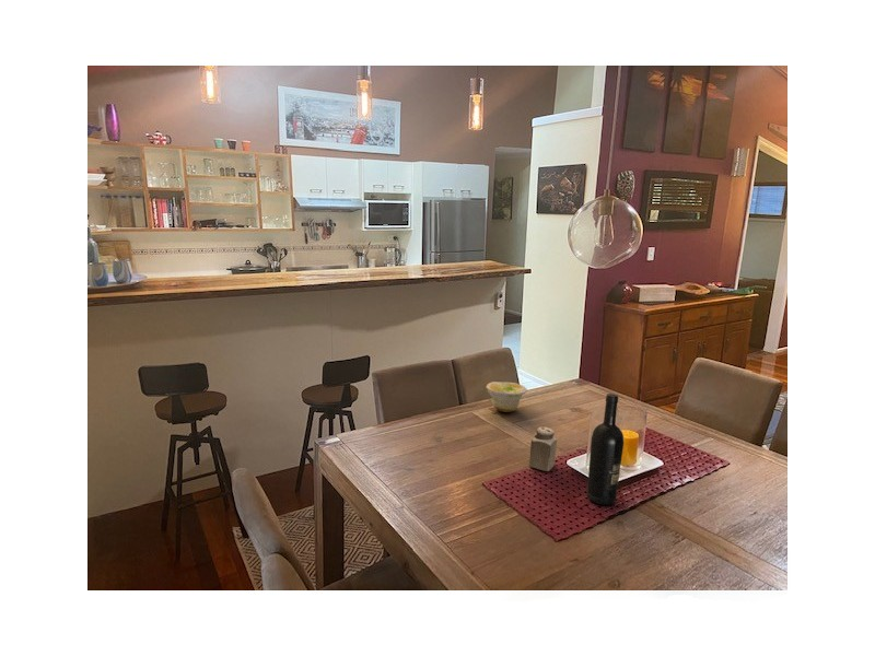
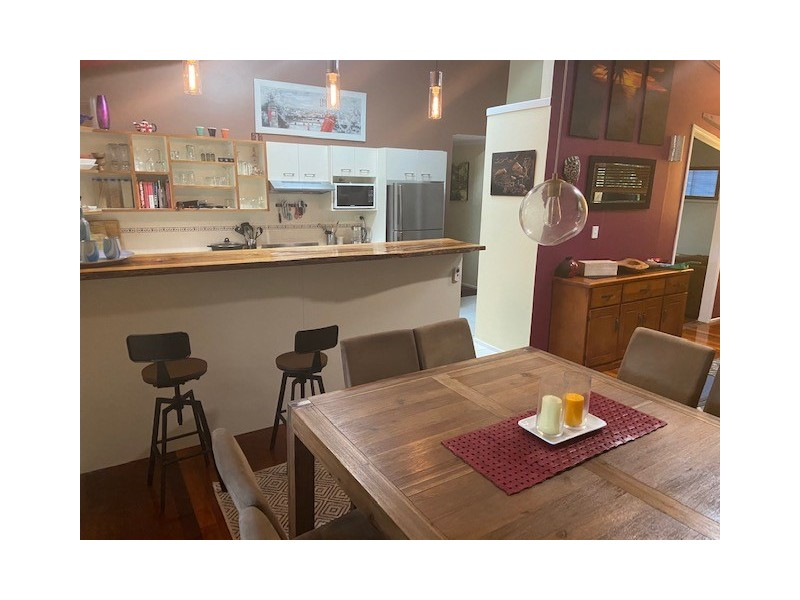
- salt shaker (544, 447)
- bowl (505, 397)
- wine bottle (606, 447)
